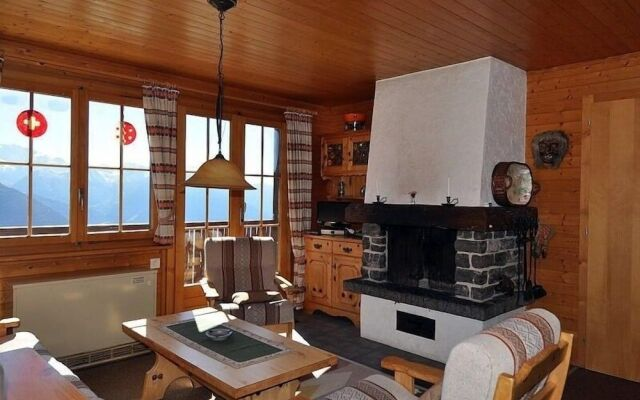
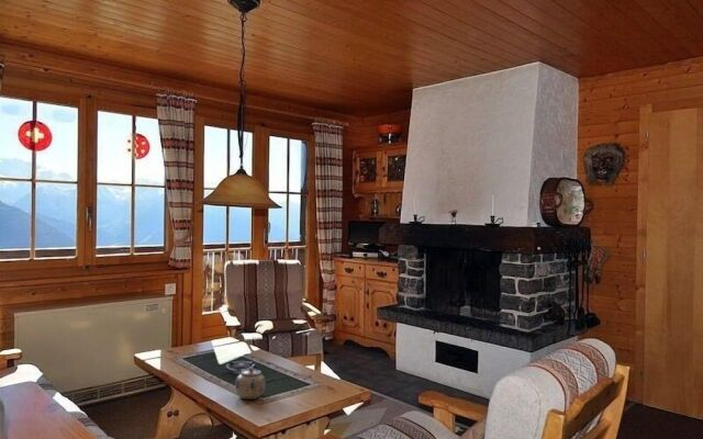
+ teapot (250, 382)
